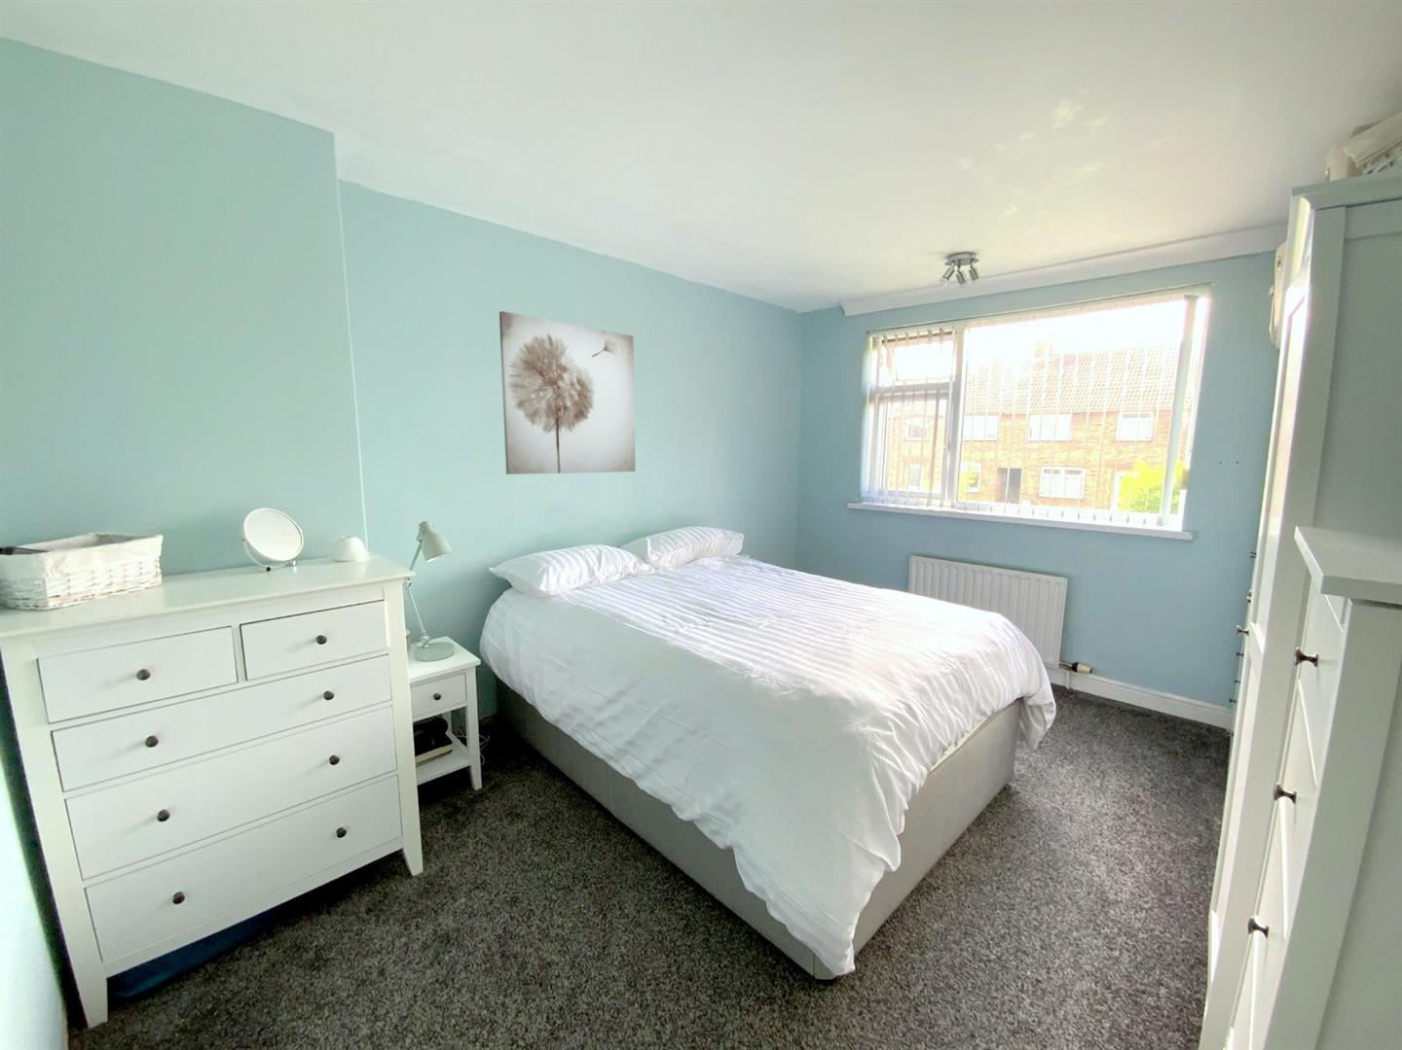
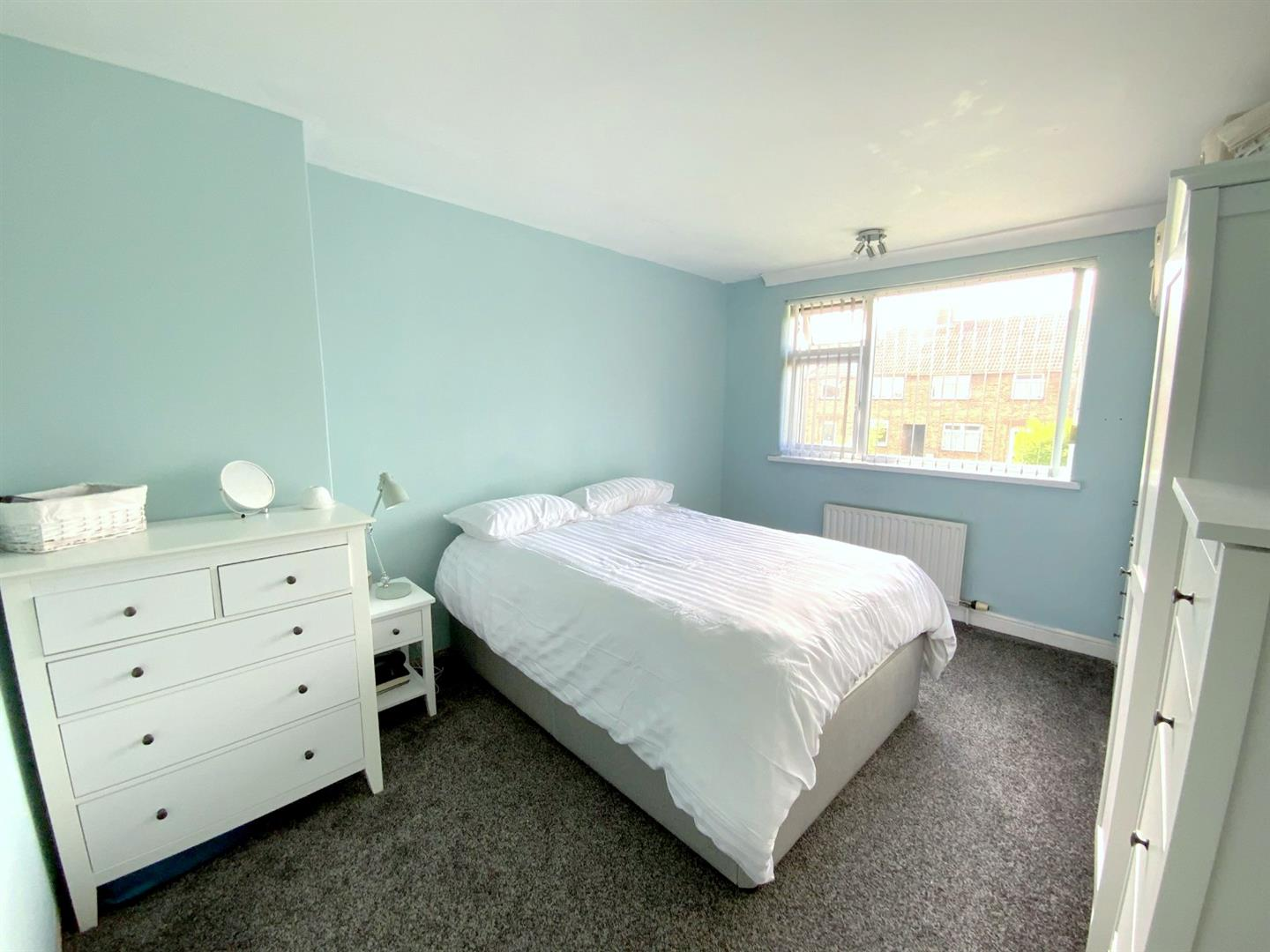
- wall art (573, 399)
